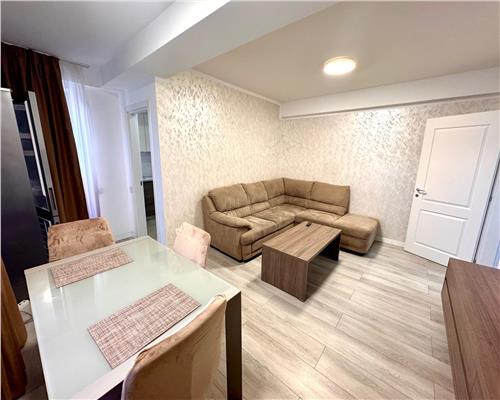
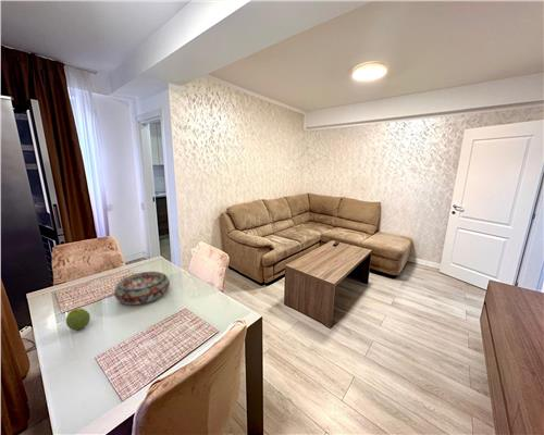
+ fruit (77, 319)
+ decorative bowl (143, 286)
